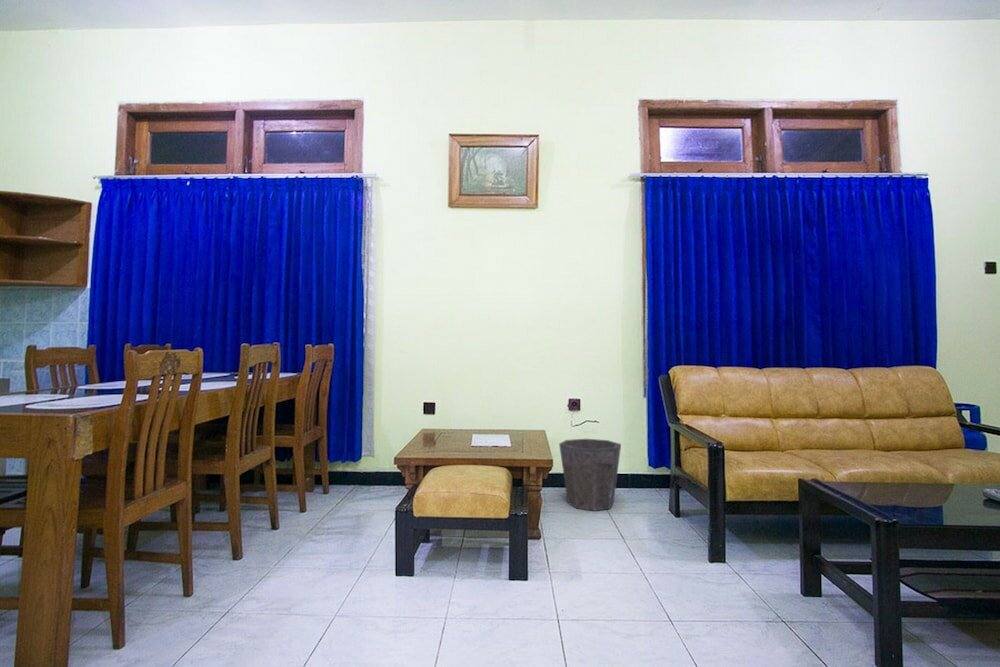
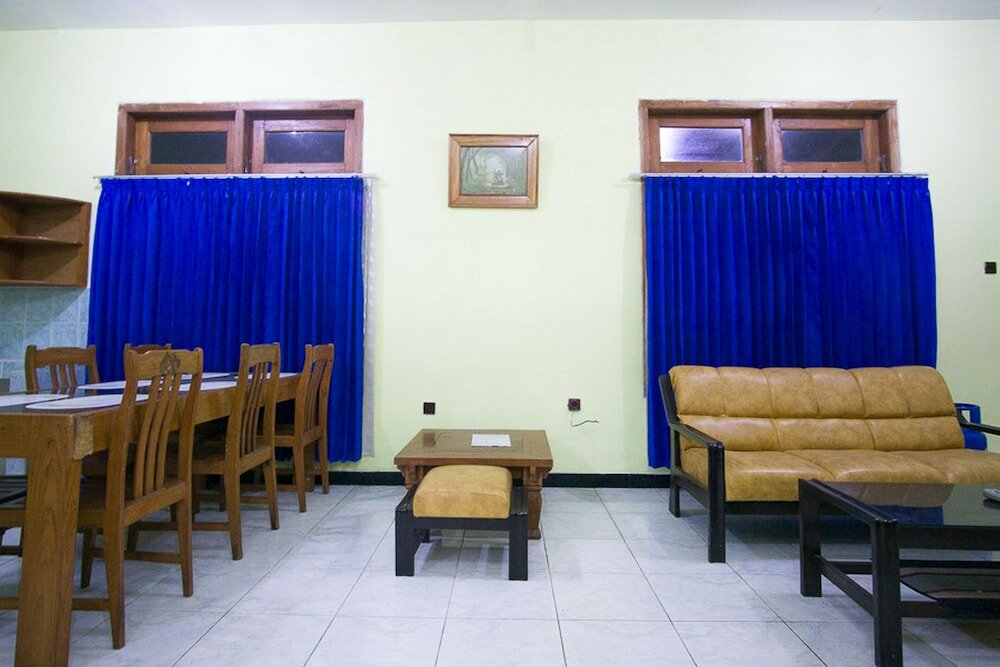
- waste bin (590, 473)
